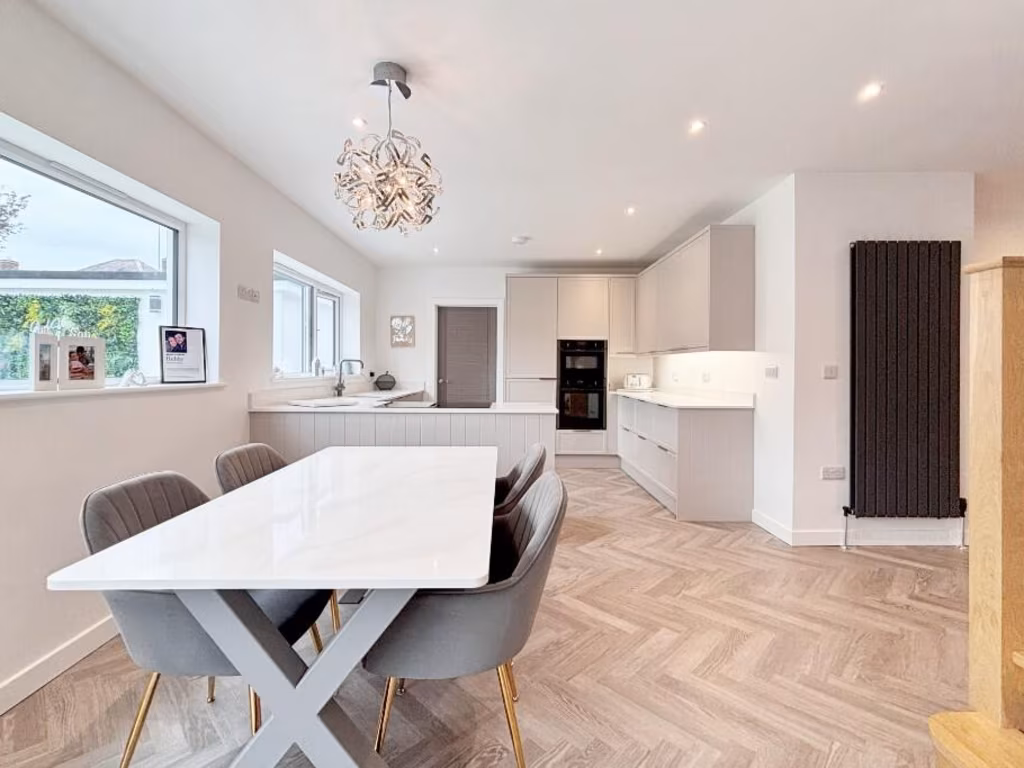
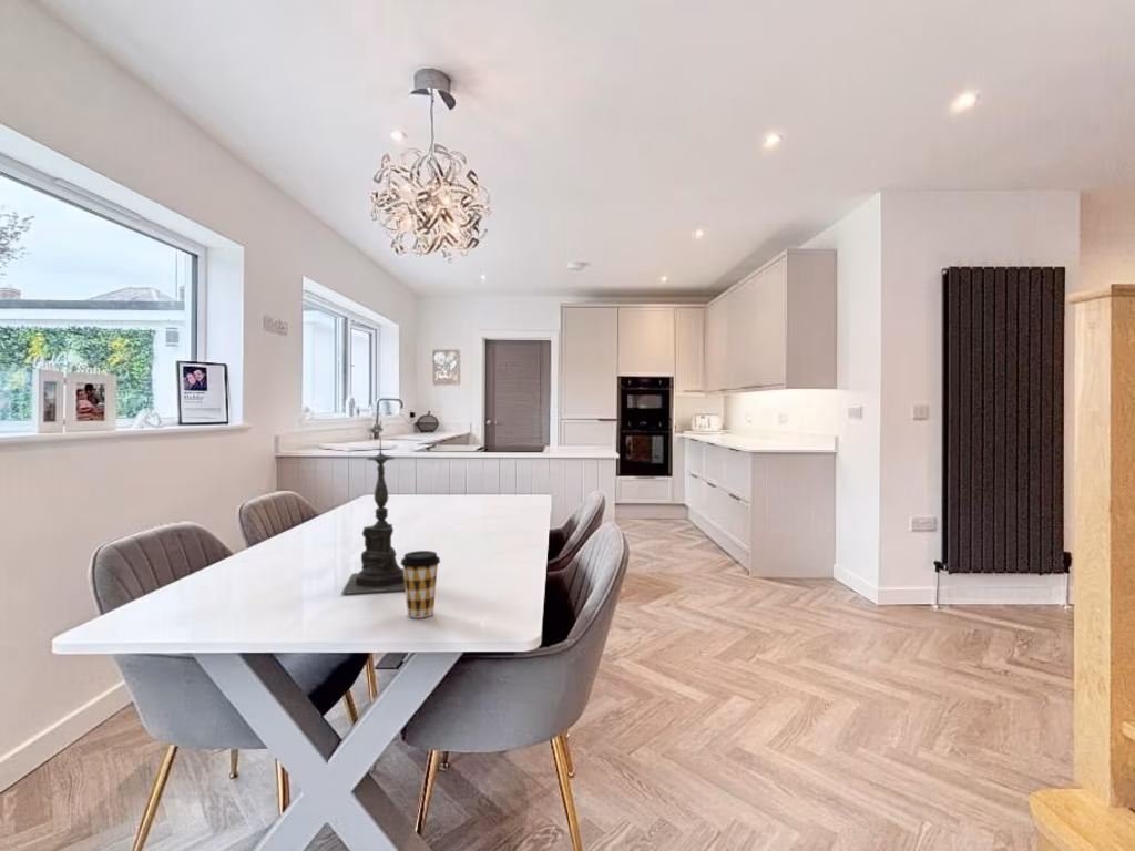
+ coffee cup (420, 584)
+ candle holder (382, 509)
